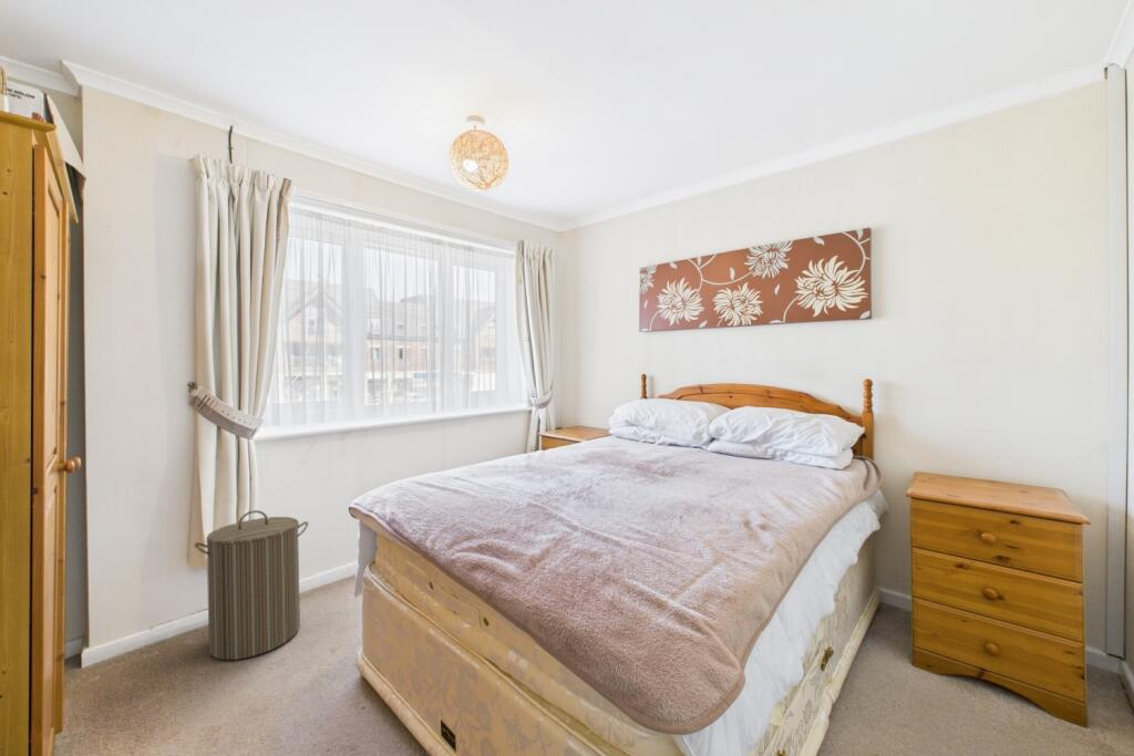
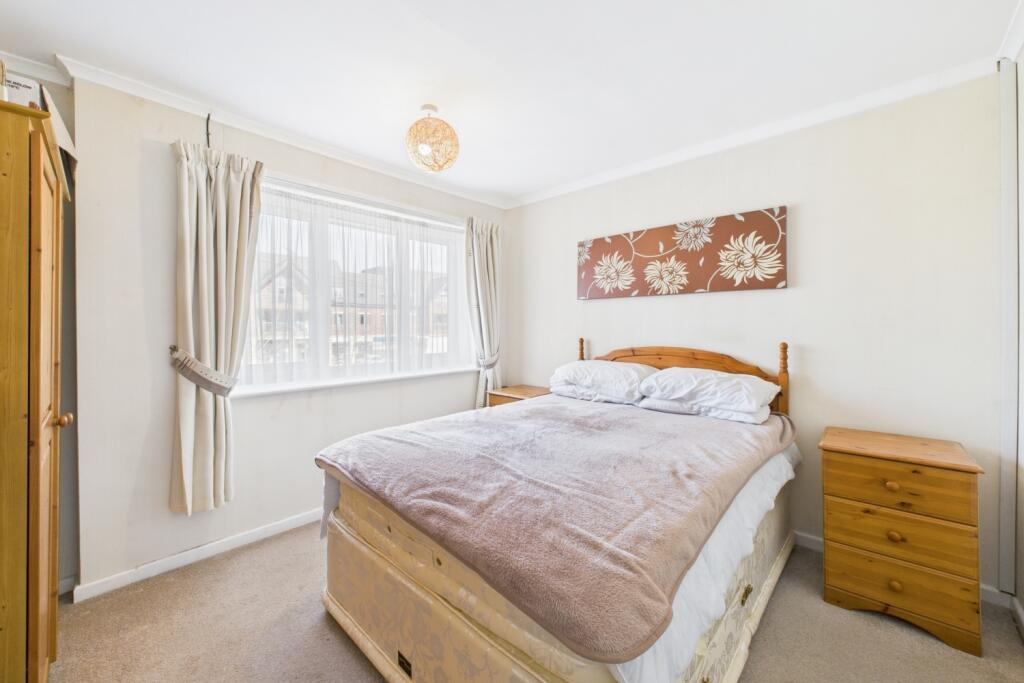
- laundry hamper (255, 573)
